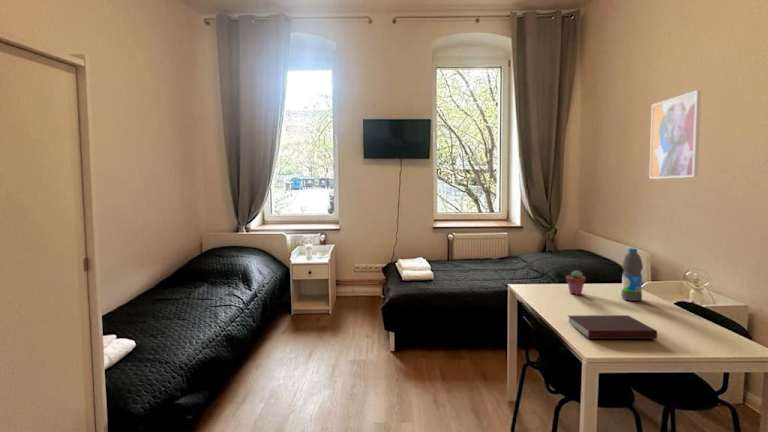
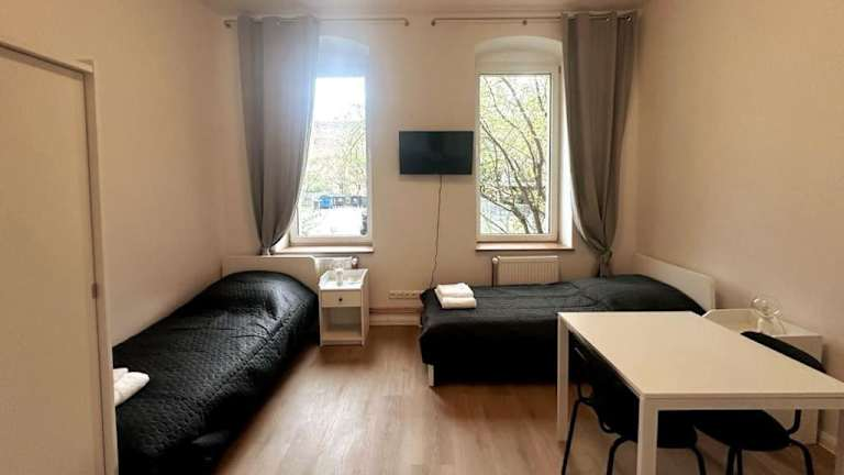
- wall art (673, 138)
- potted succulent (575, 281)
- notebook (609, 326)
- water bottle (632, 274)
